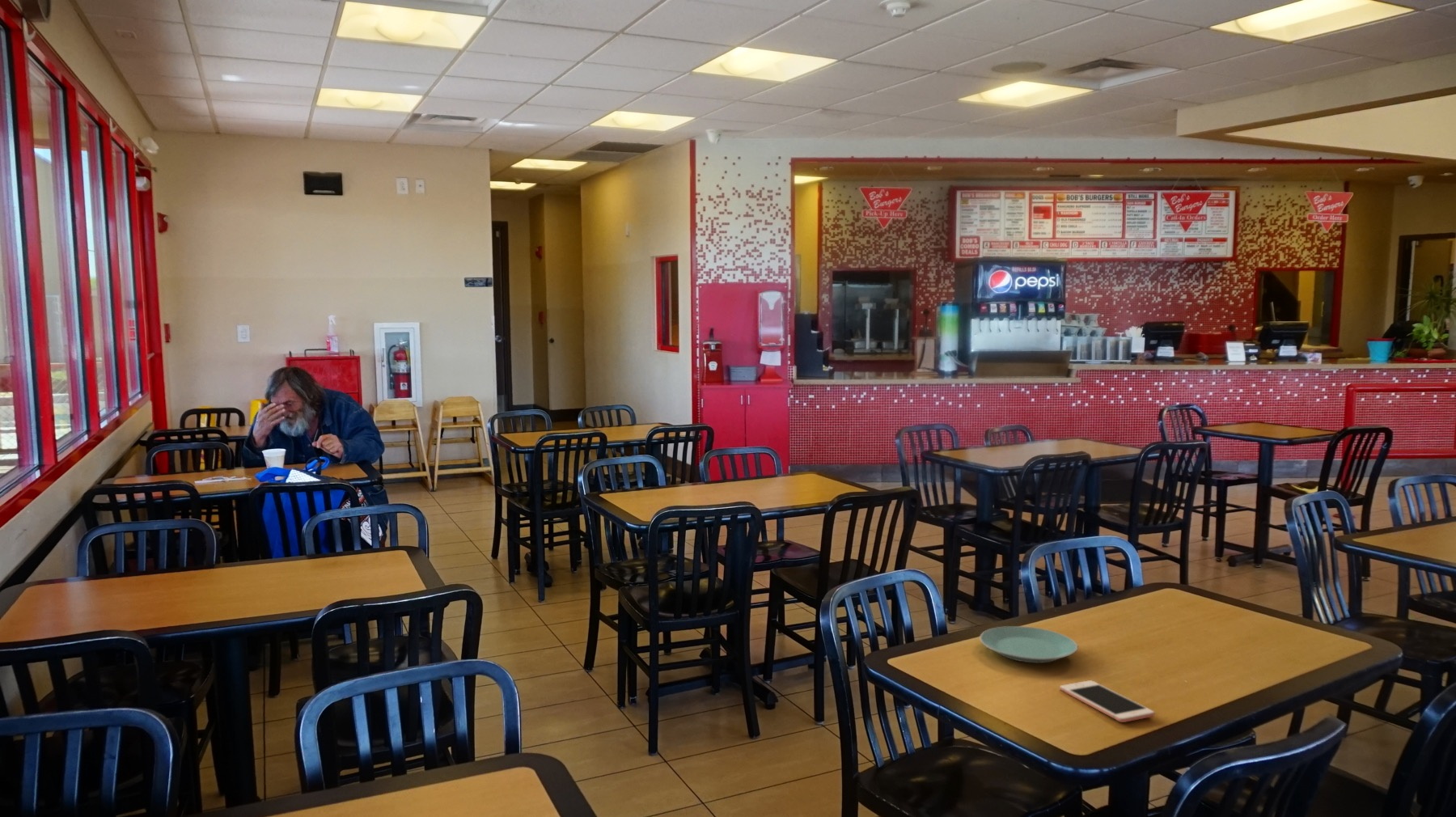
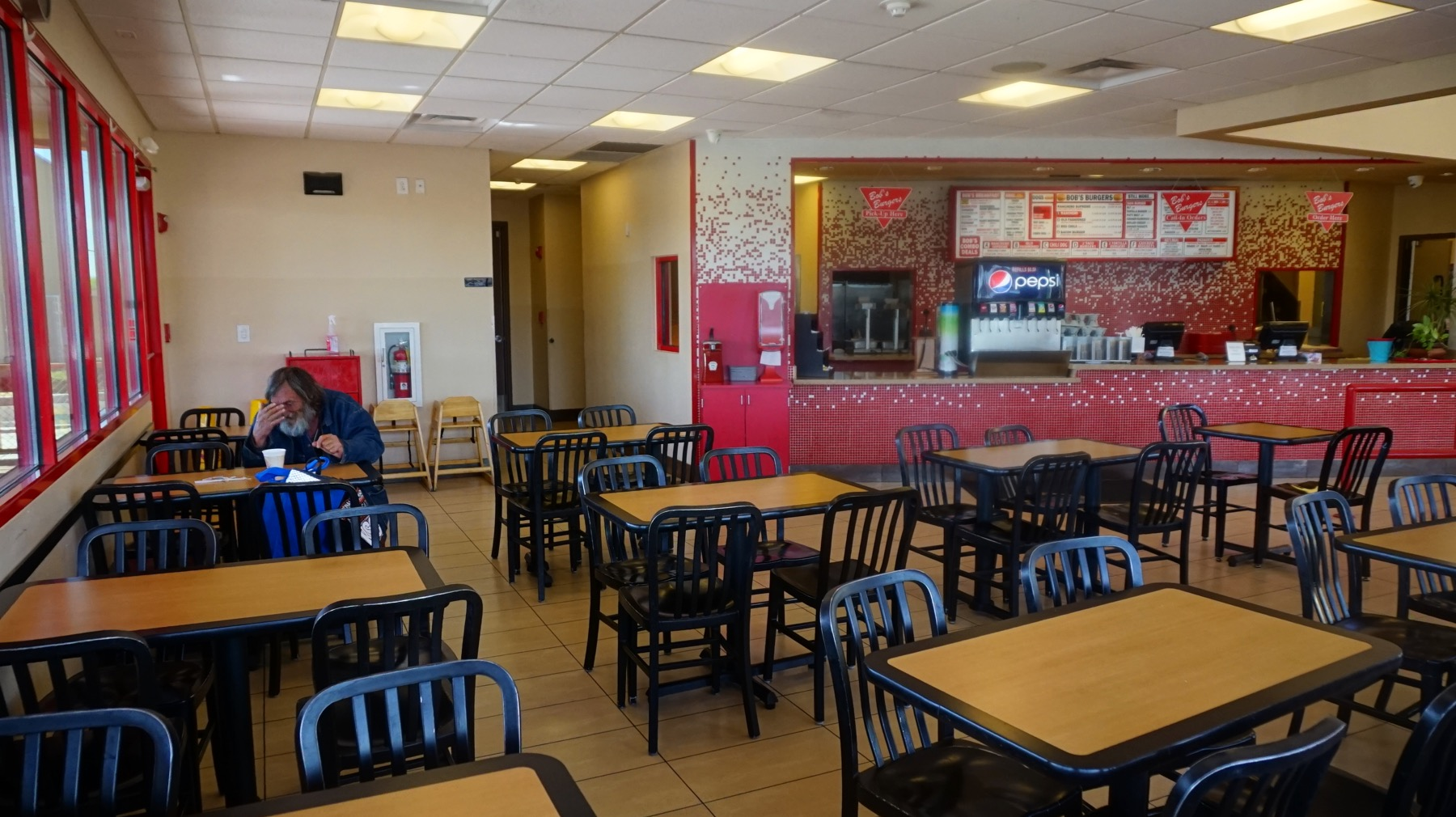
- plate (1027, 646)
- cell phone (1105, 700)
